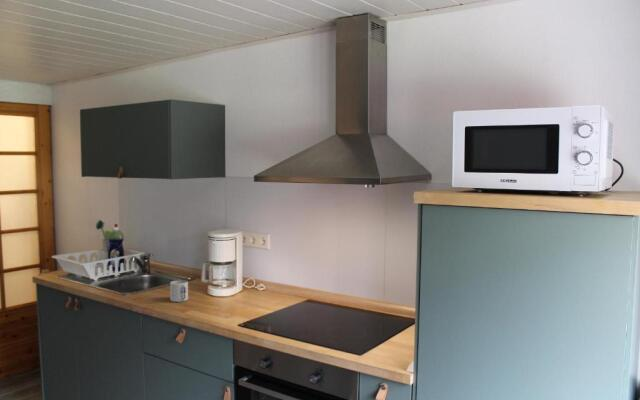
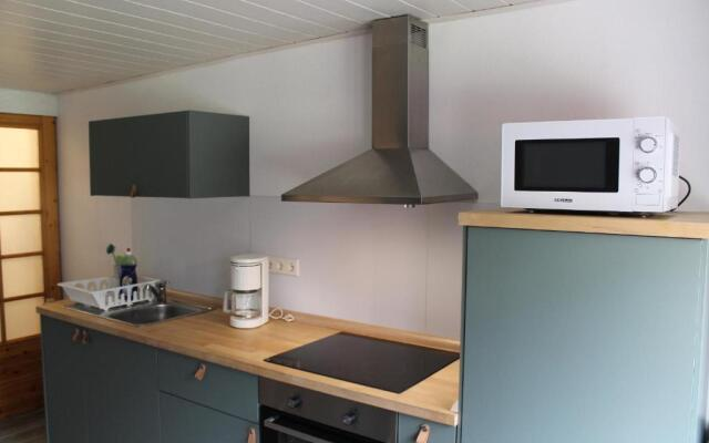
- mug (177, 290)
